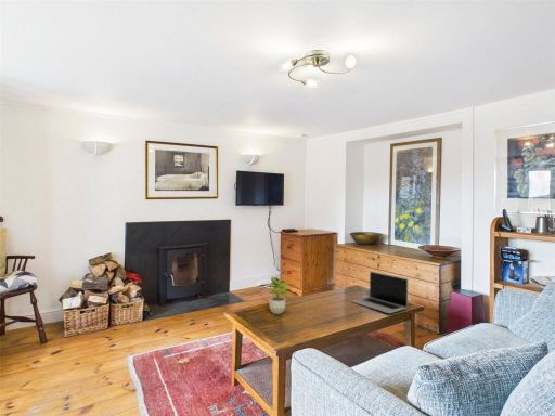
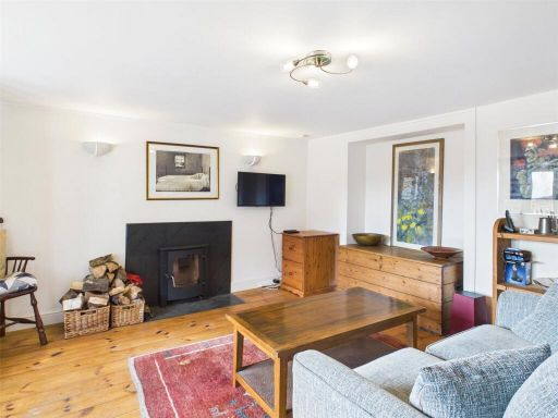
- potted plant (278, 295)
- laptop (378, 290)
